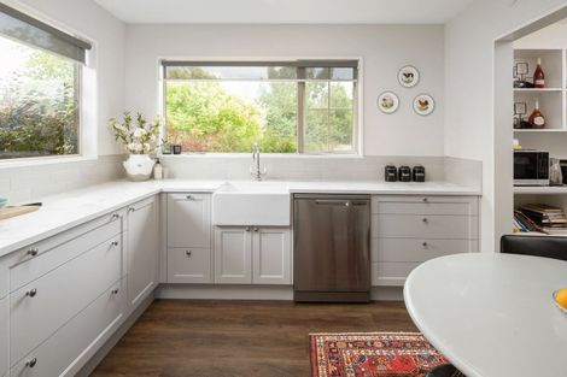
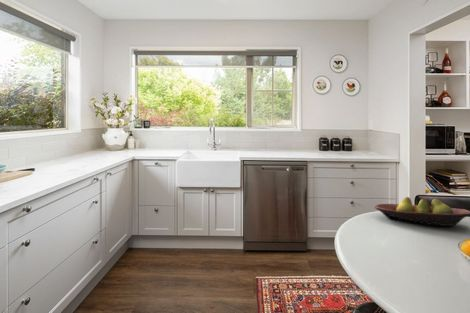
+ fruit bowl (420, 209)
